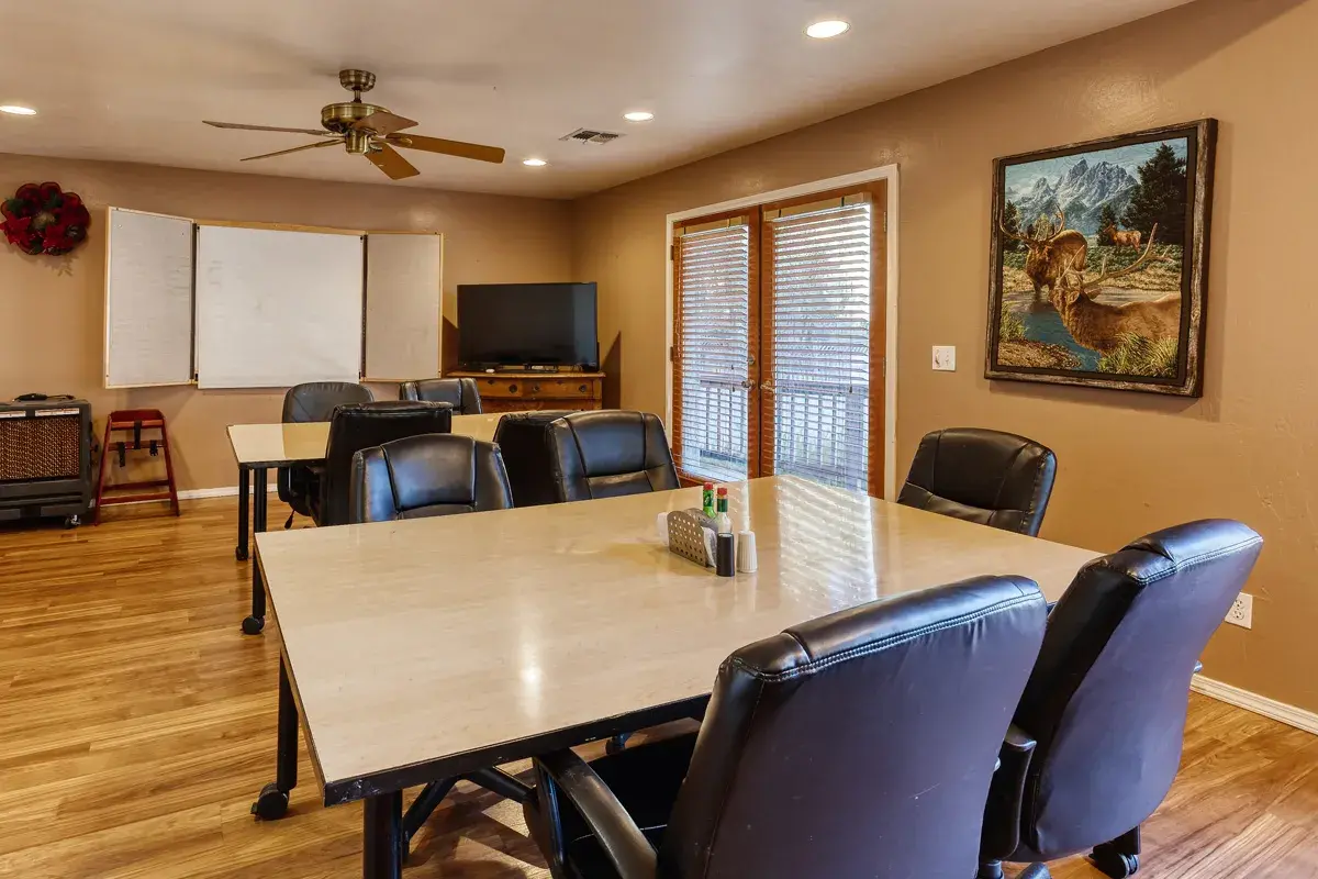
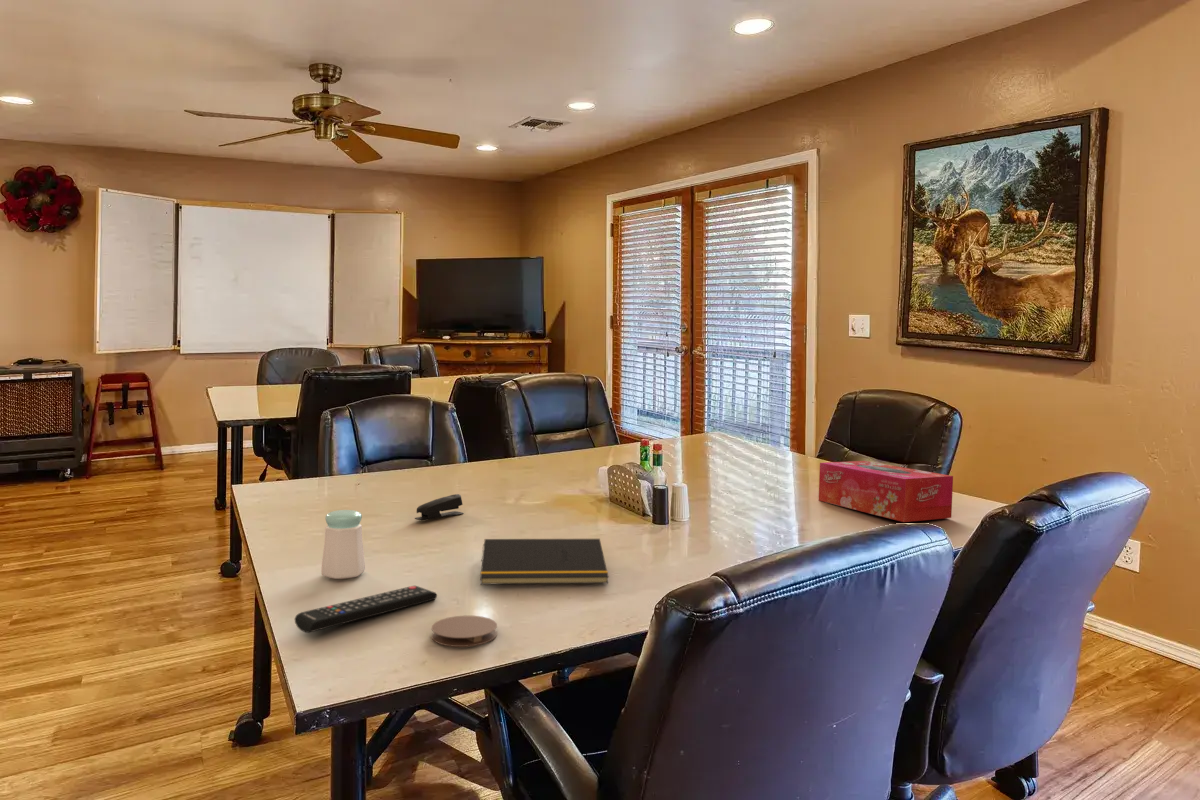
+ notepad (543, 560)
+ stapler (439, 506)
+ tissue box (882, 488)
+ remote control (369, 607)
+ salt shaker (343, 543)
+ coaster (464, 630)
